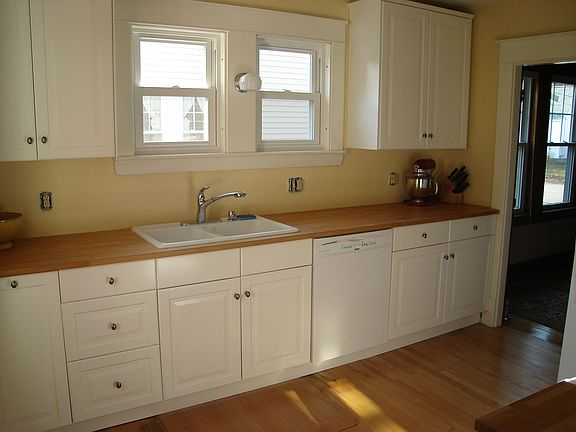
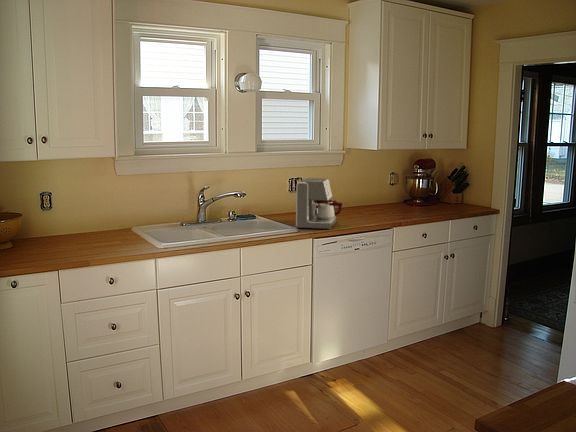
+ coffee maker (315, 202)
